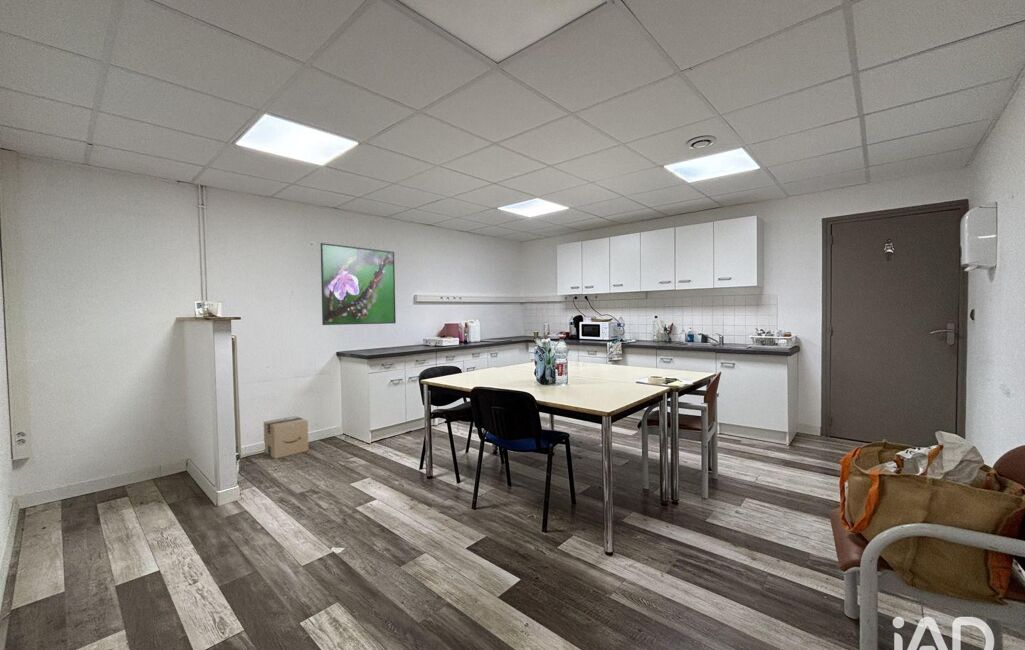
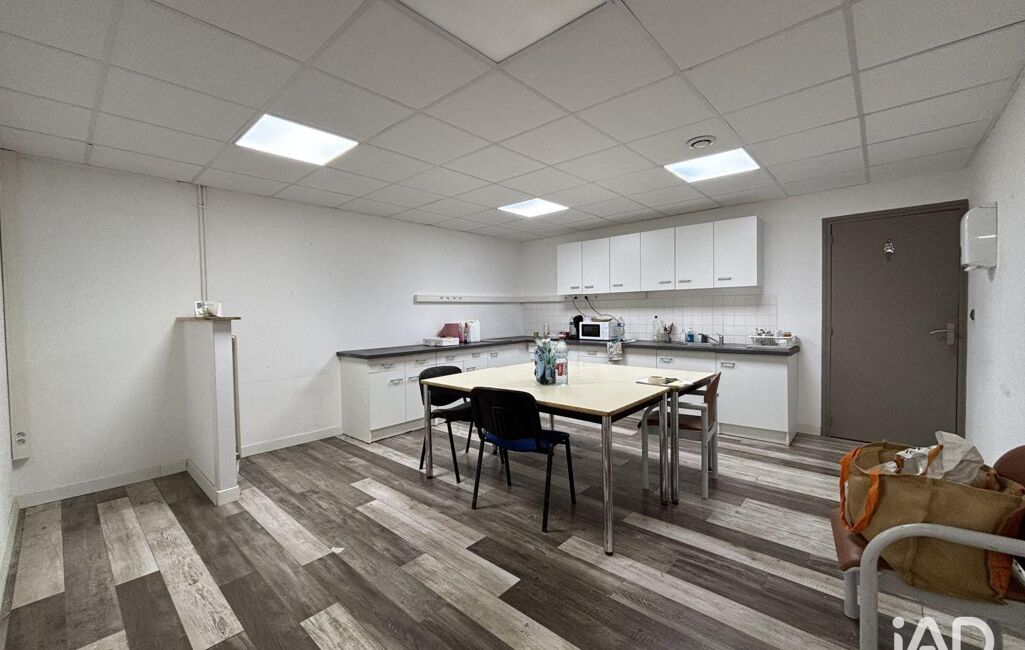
- cardboard box (286, 436)
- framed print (360, 286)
